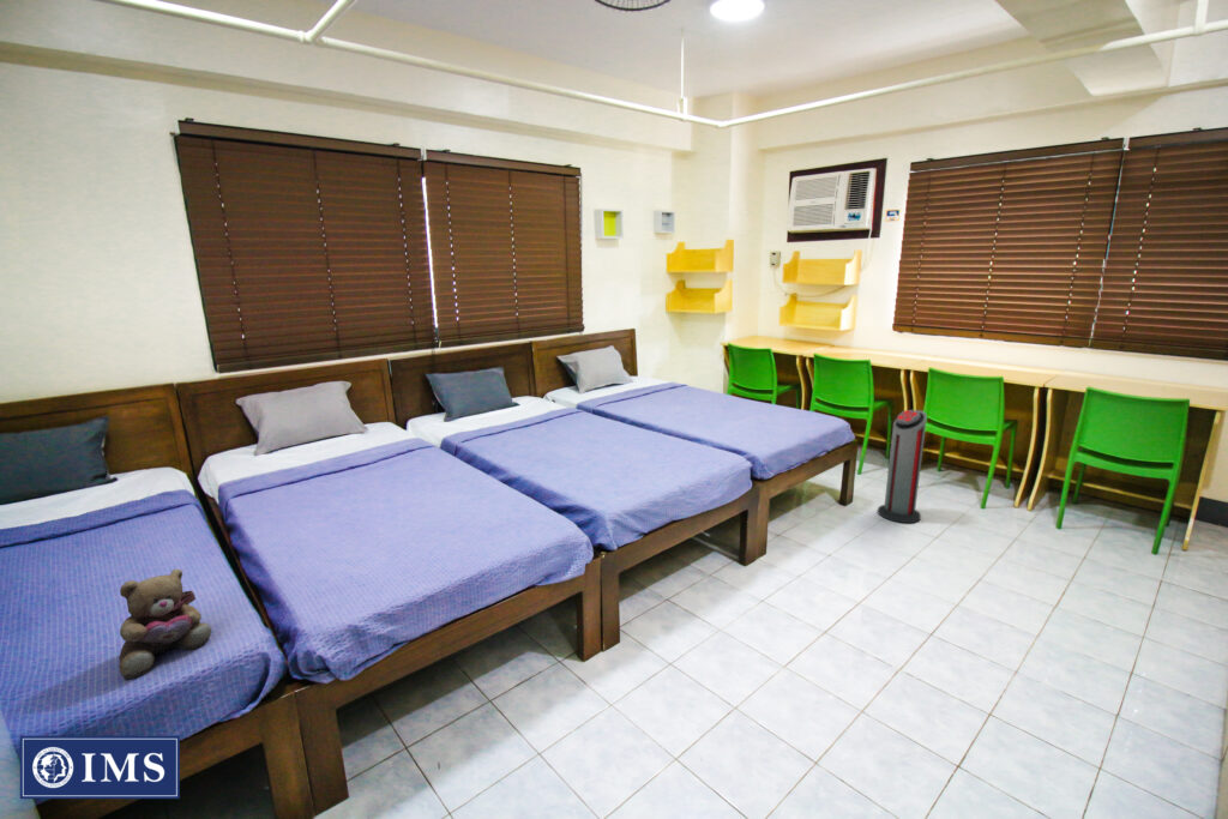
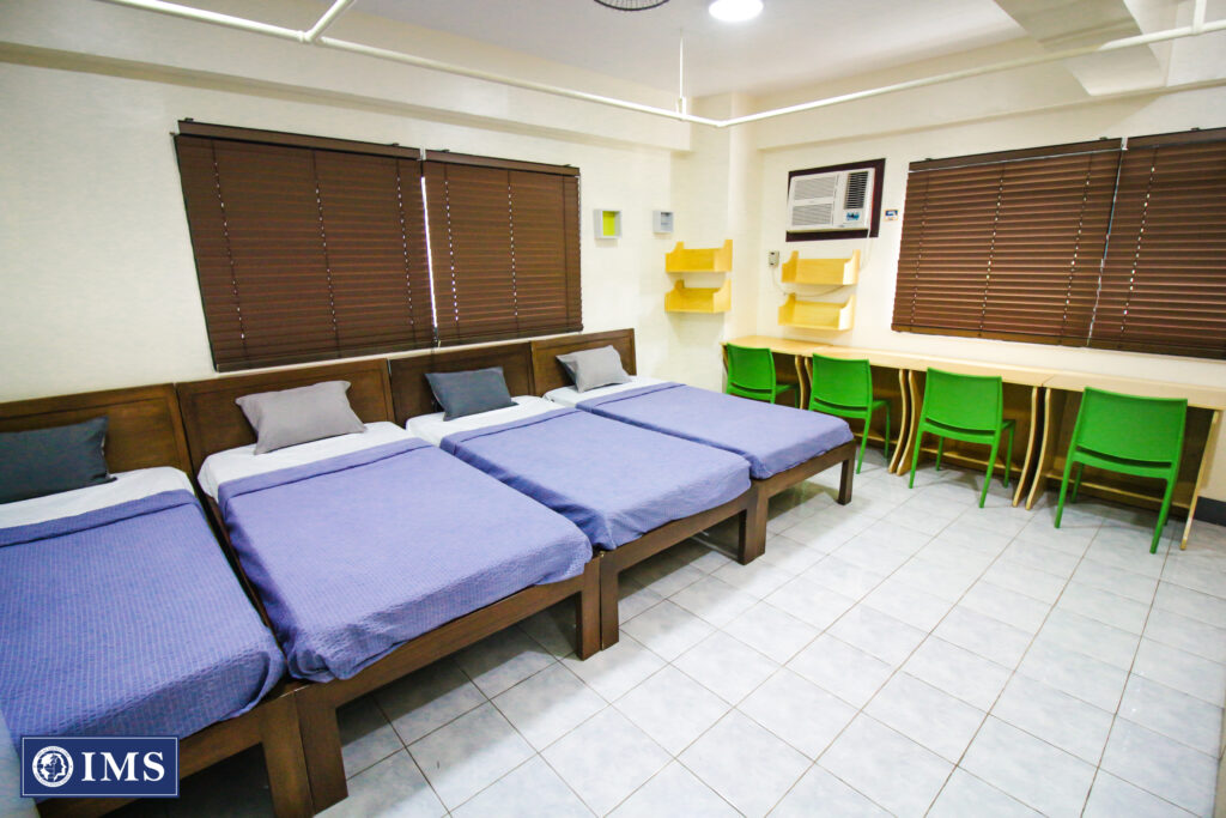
- teddy bear (152, 615)
- air purifier (904, 463)
